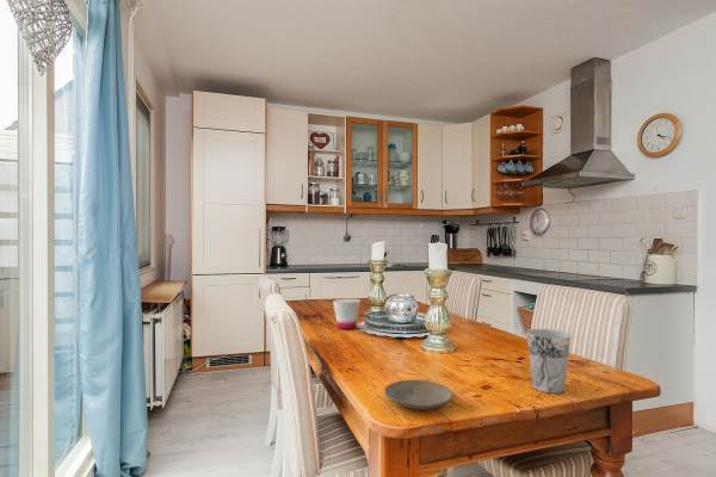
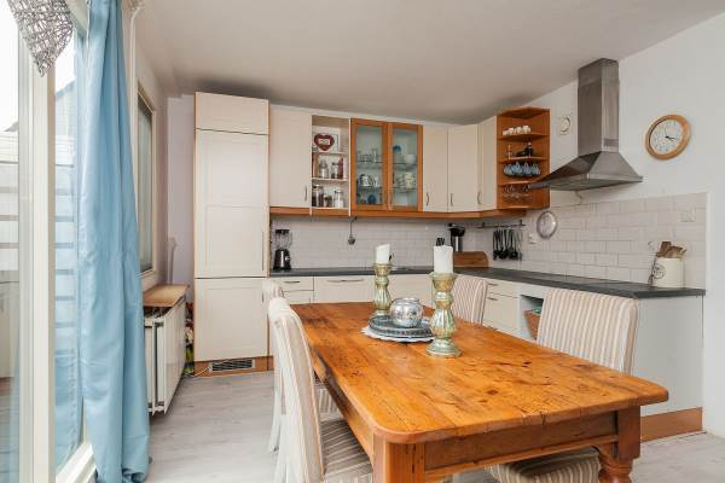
- plate (418, 396)
- cup (548, 360)
- cup (346, 314)
